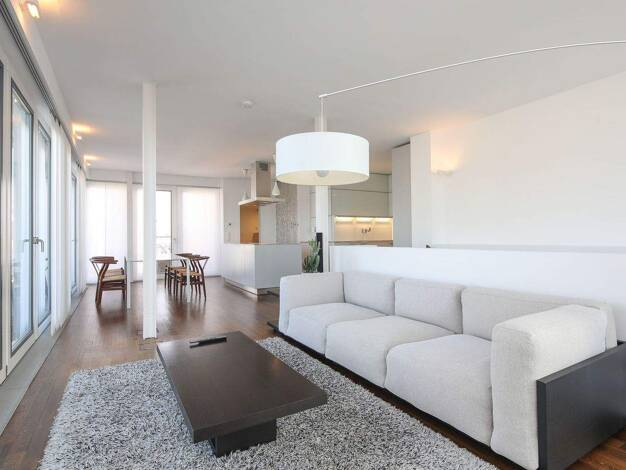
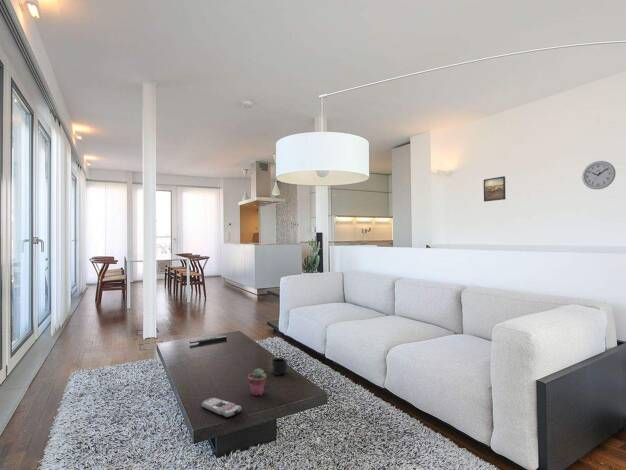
+ wall clock (598, 175)
+ remote control (220, 406)
+ potted succulent (257, 380)
+ mug (281, 366)
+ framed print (494, 189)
